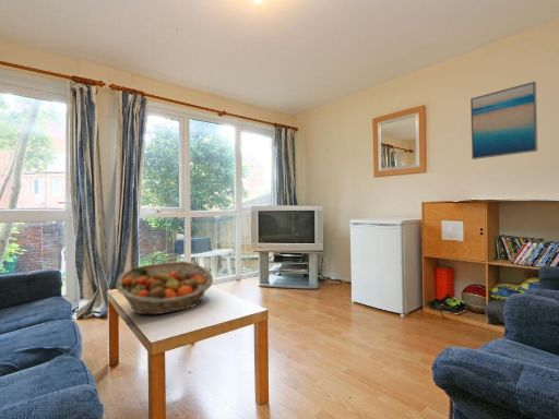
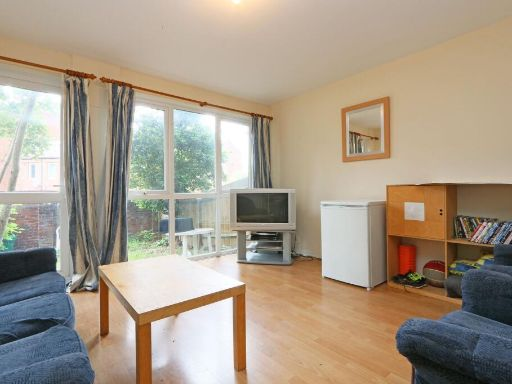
- fruit basket (167, 286)
- wall art (501, 122)
